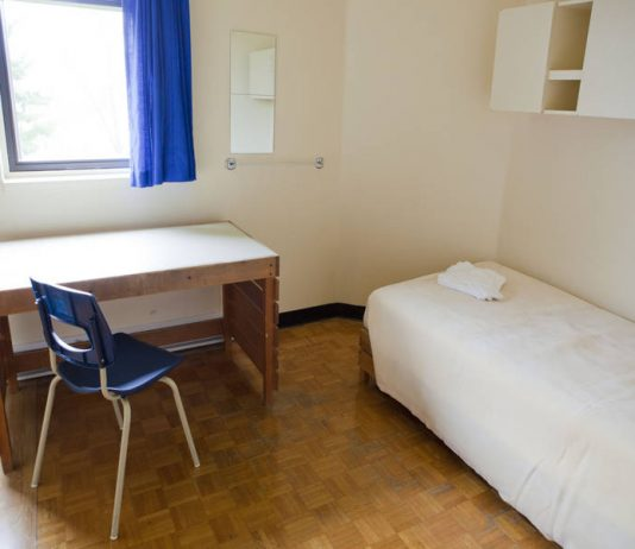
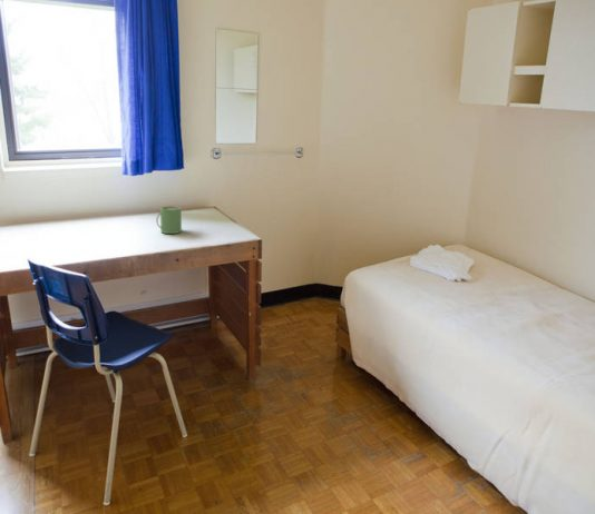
+ mug (168, 219)
